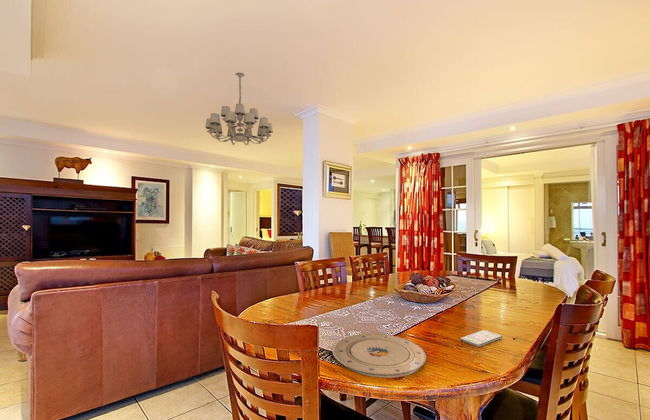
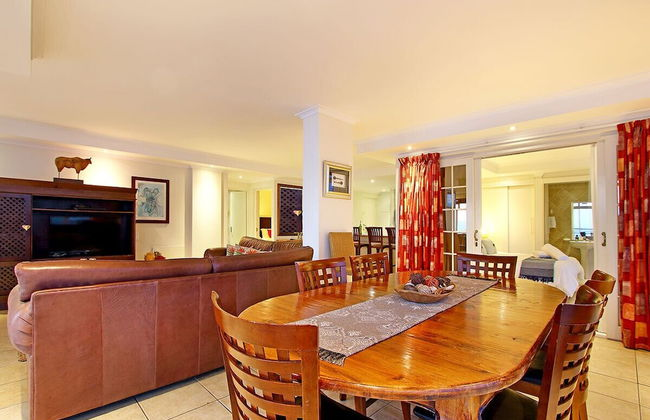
- smartphone (481, 338)
- plate (378, 353)
- chandelier (240, 108)
